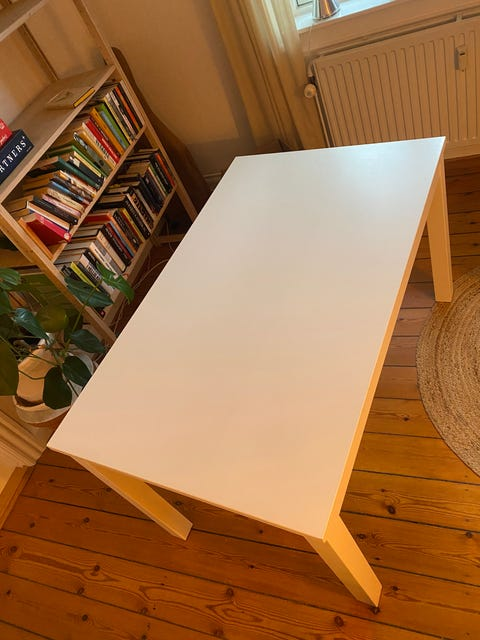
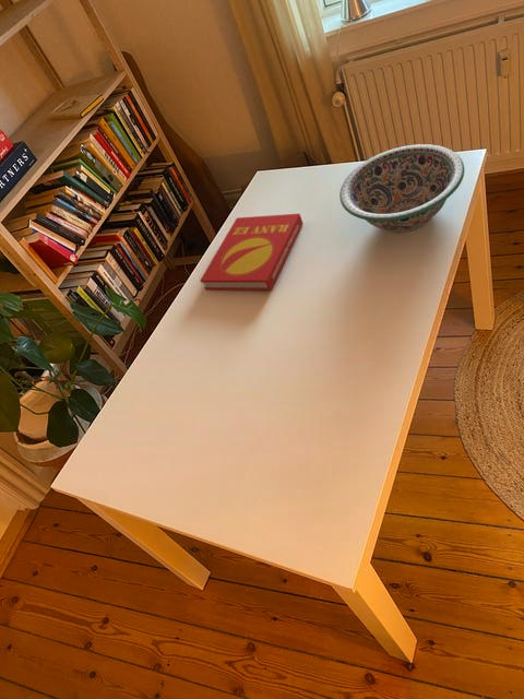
+ decorative bowl (403, 199)
+ book (252, 251)
